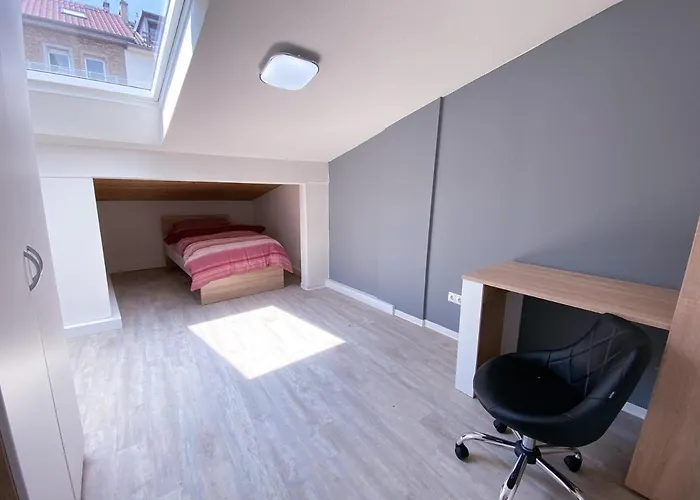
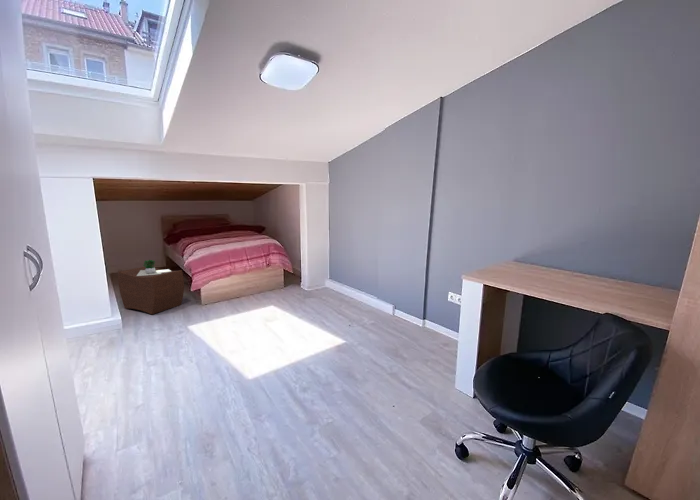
+ nightstand (152, 283)
